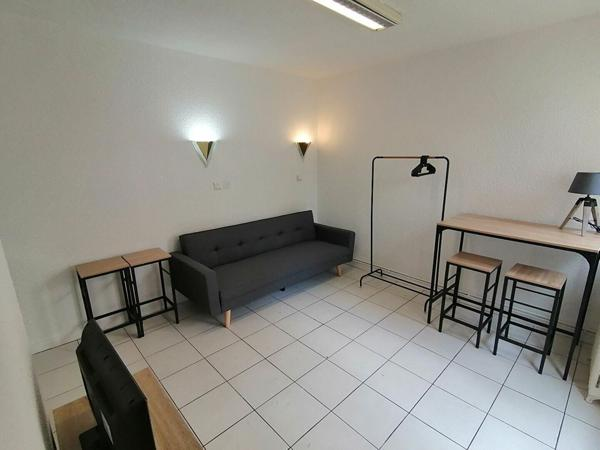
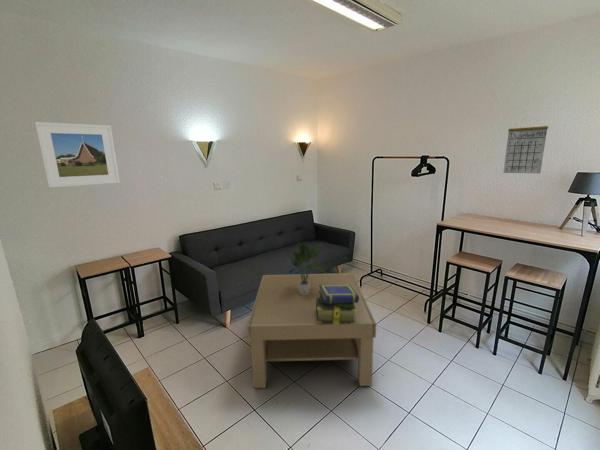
+ potted plant (306, 266)
+ coffee table (310, 322)
+ calendar (525, 145)
+ stack of books (336, 302)
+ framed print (81, 155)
